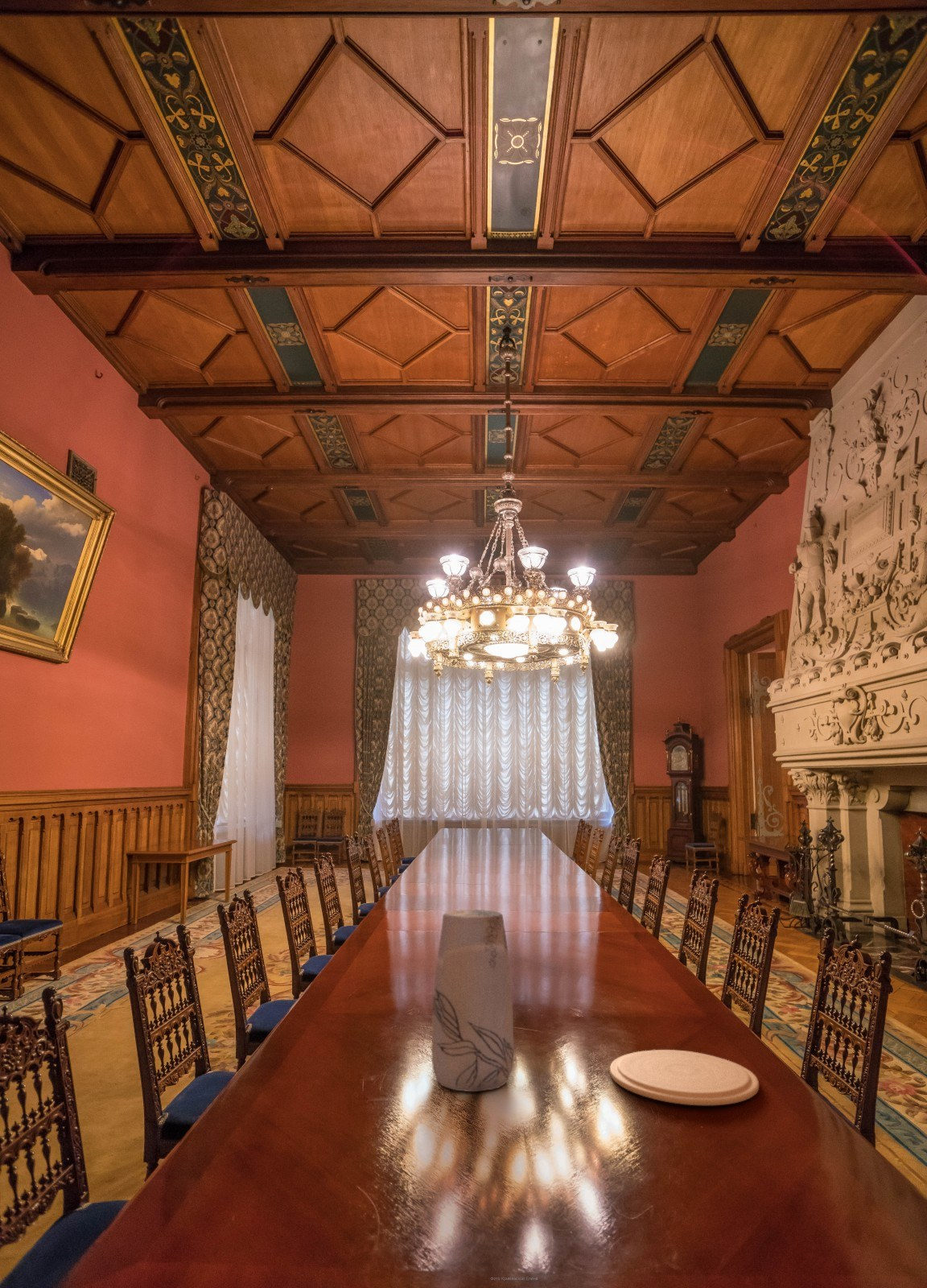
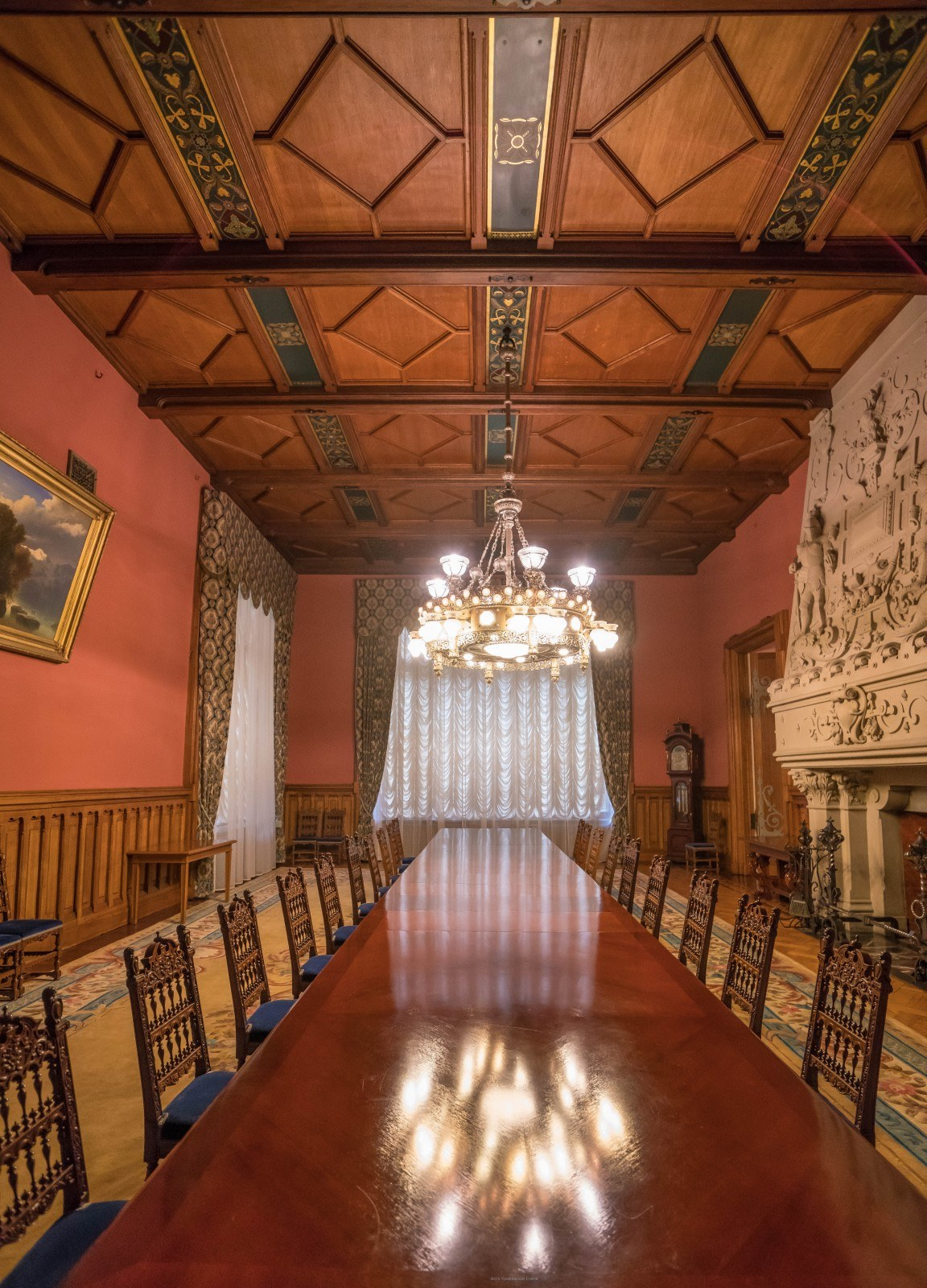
- plate (682, 1074)
- vase (472, 995)
